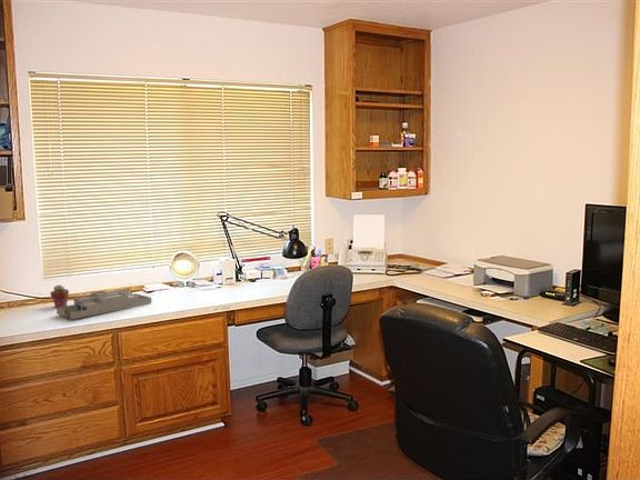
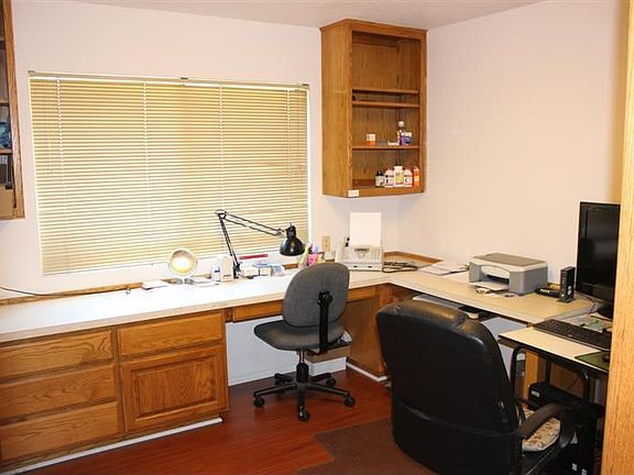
- potted succulent (59, 296)
- desk organizer (106, 300)
